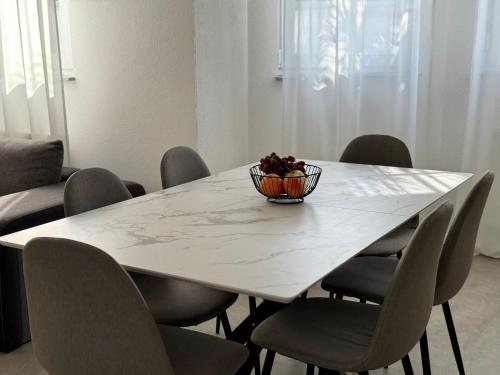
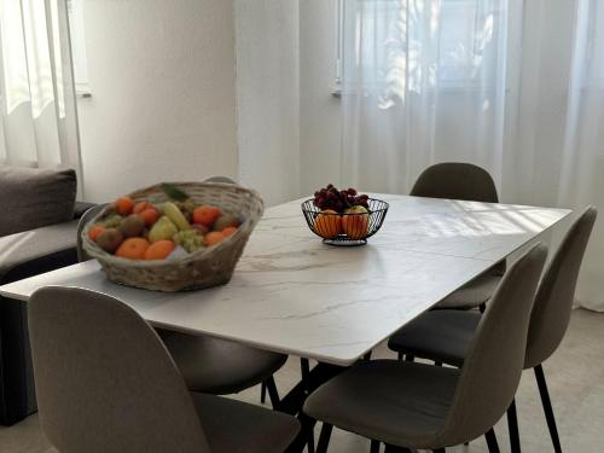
+ fruit basket (173, 232)
